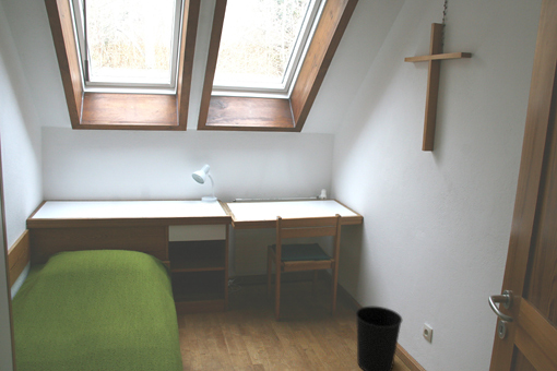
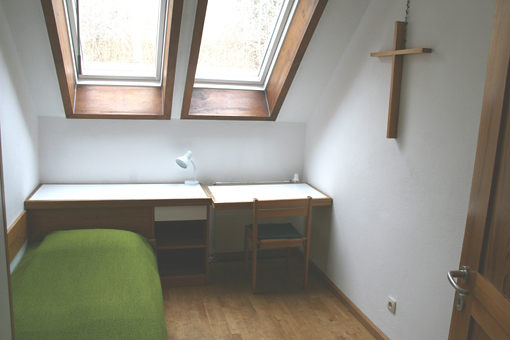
- wastebasket (377, 339)
